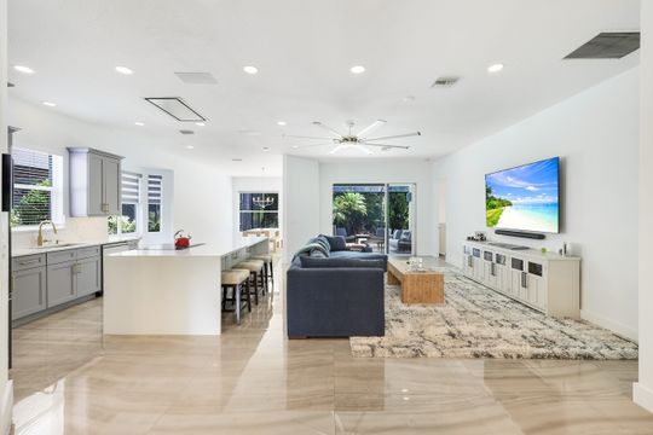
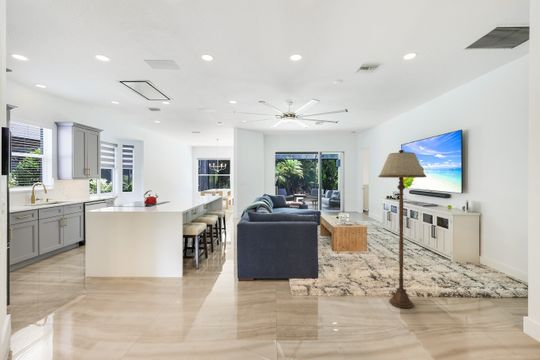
+ floor lamp (401, 226)
